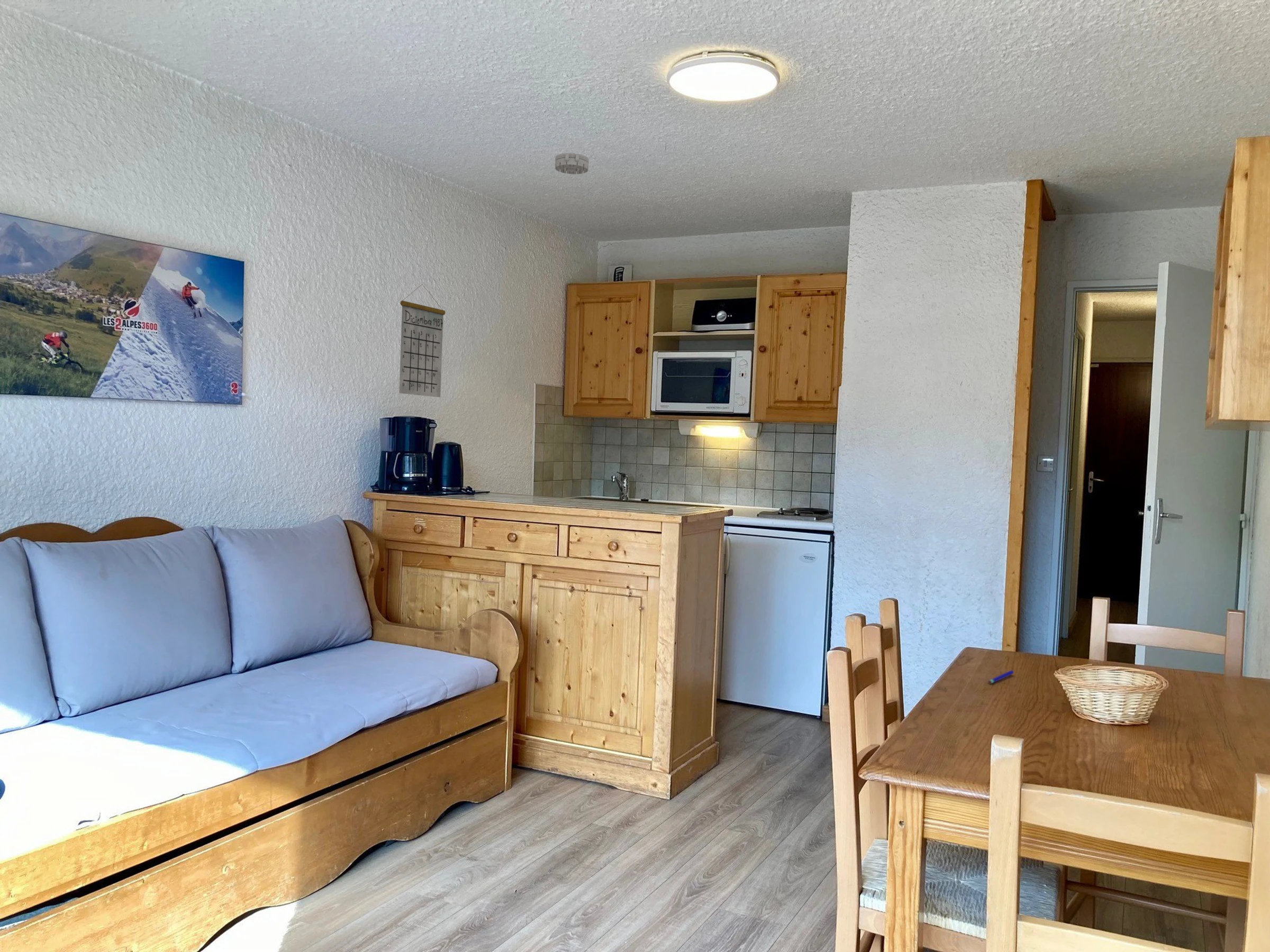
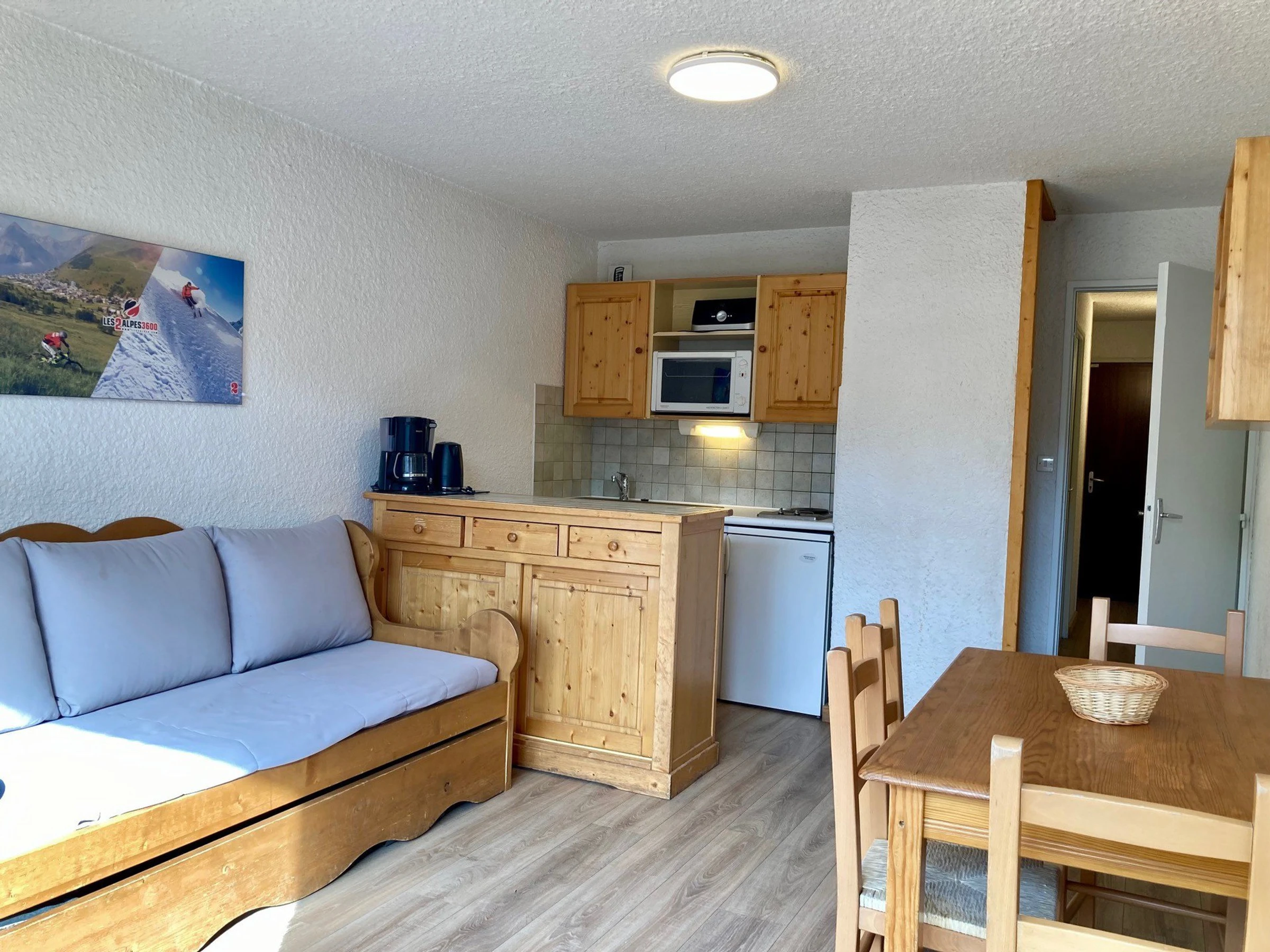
- smoke detector (572, 163)
- pen (1001, 677)
- calendar (422, 340)
